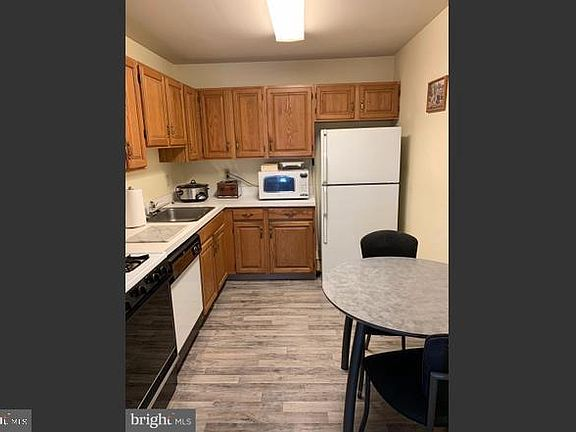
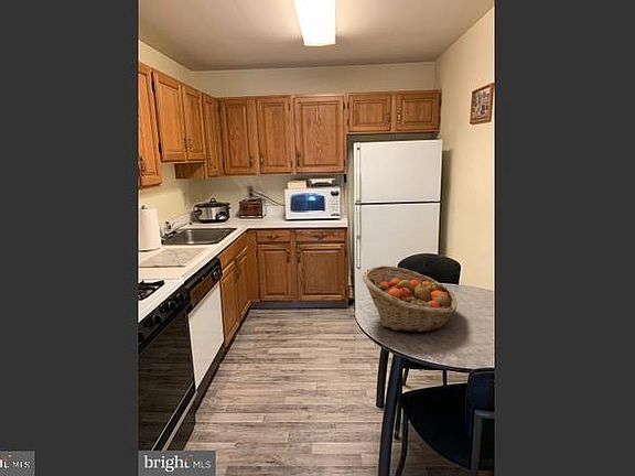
+ fruit basket (409, 295)
